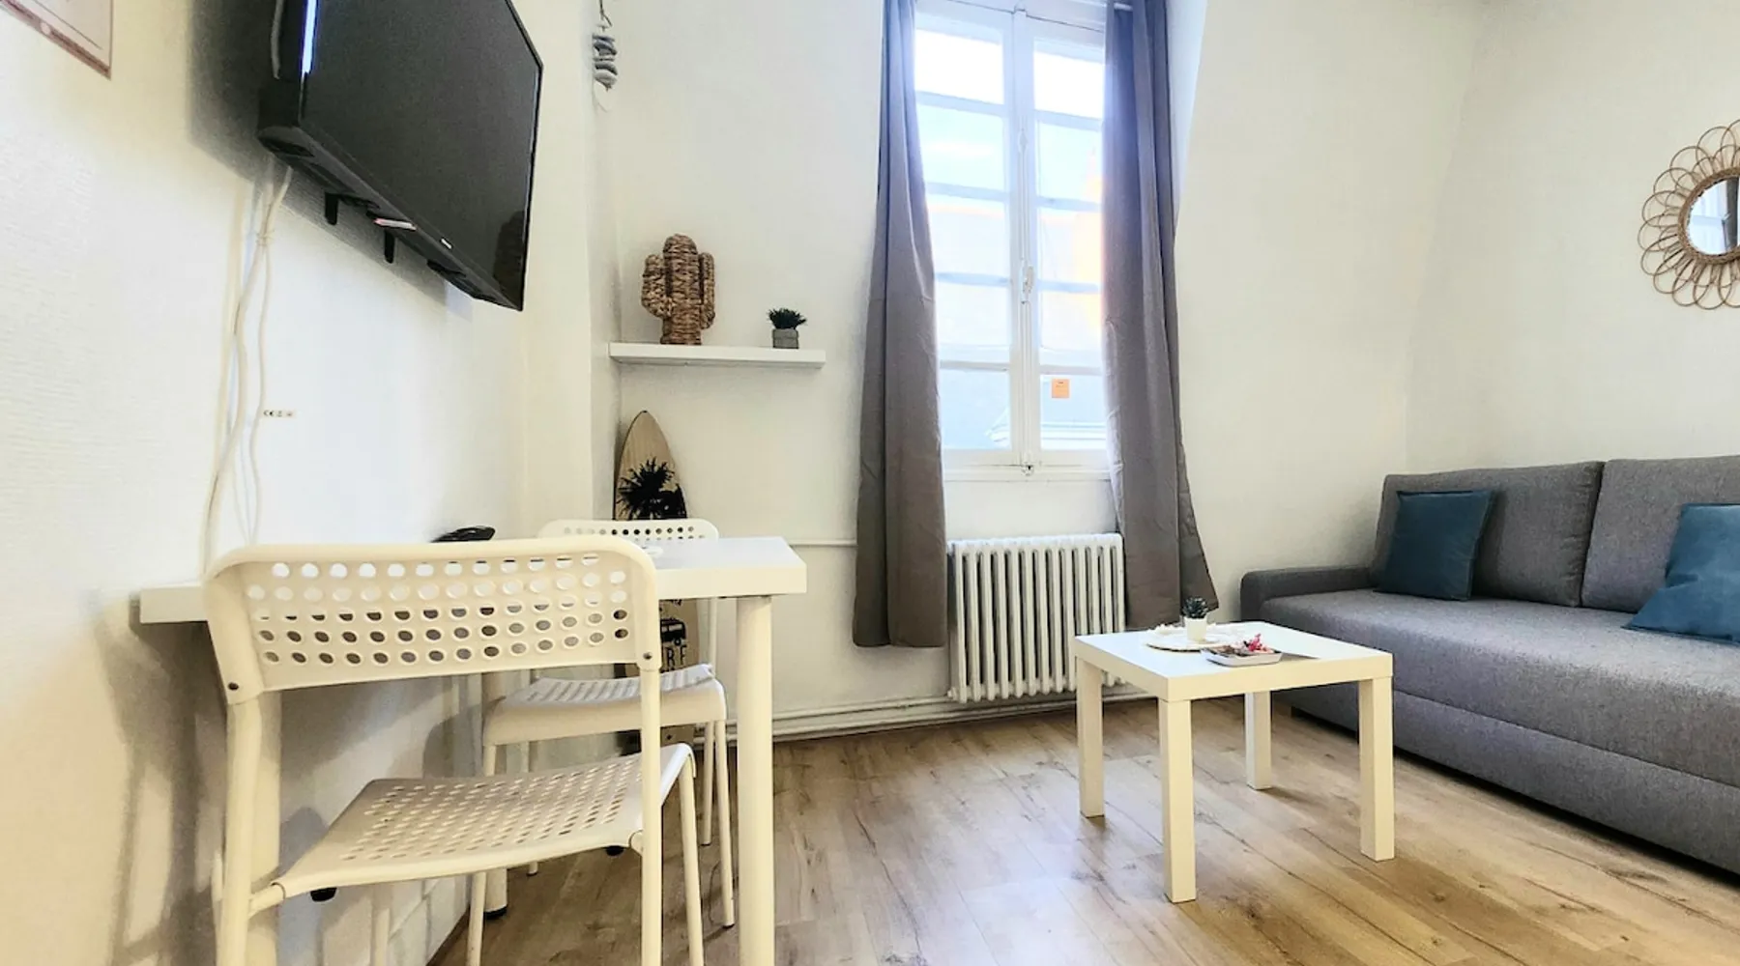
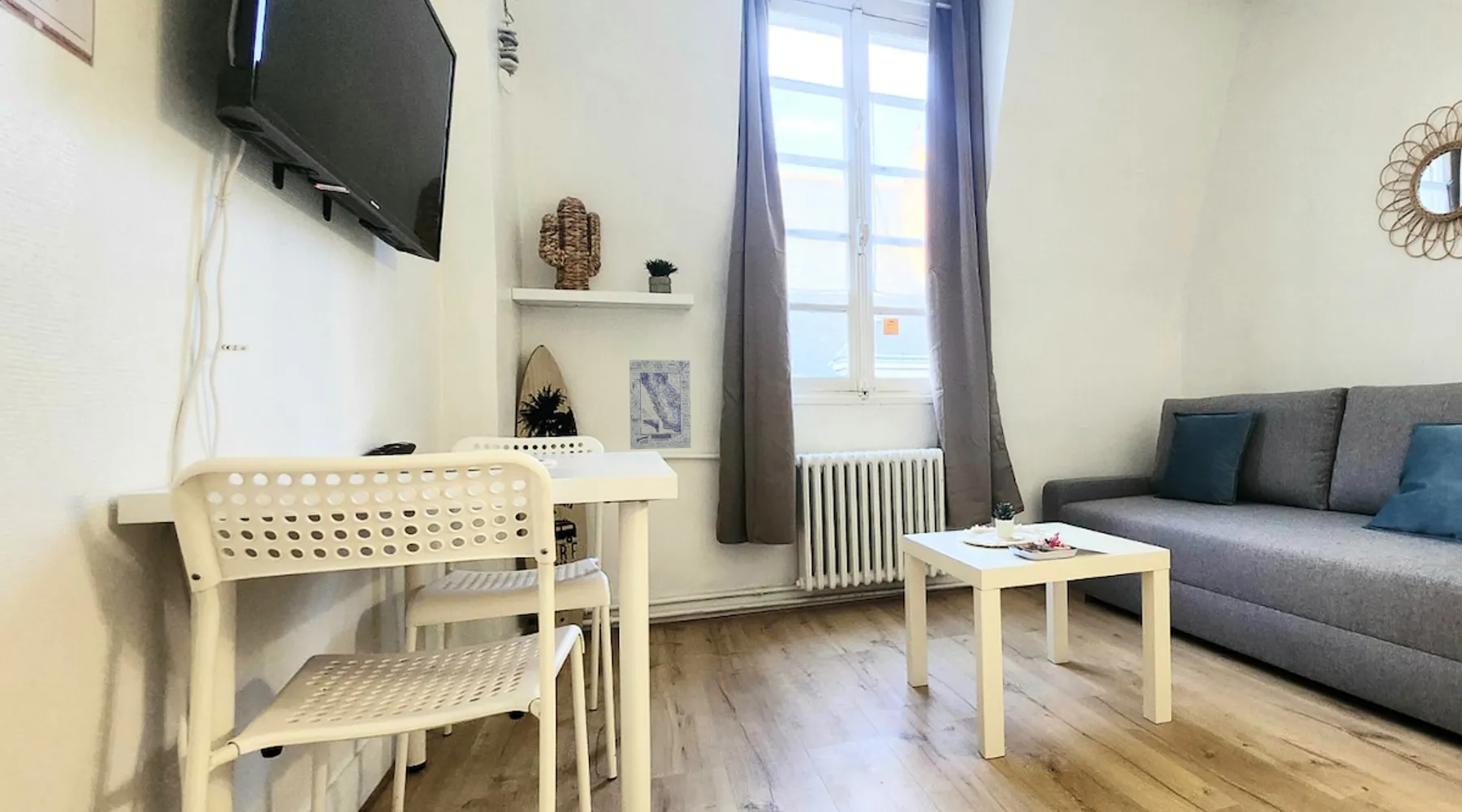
+ wall art (660, 404)
